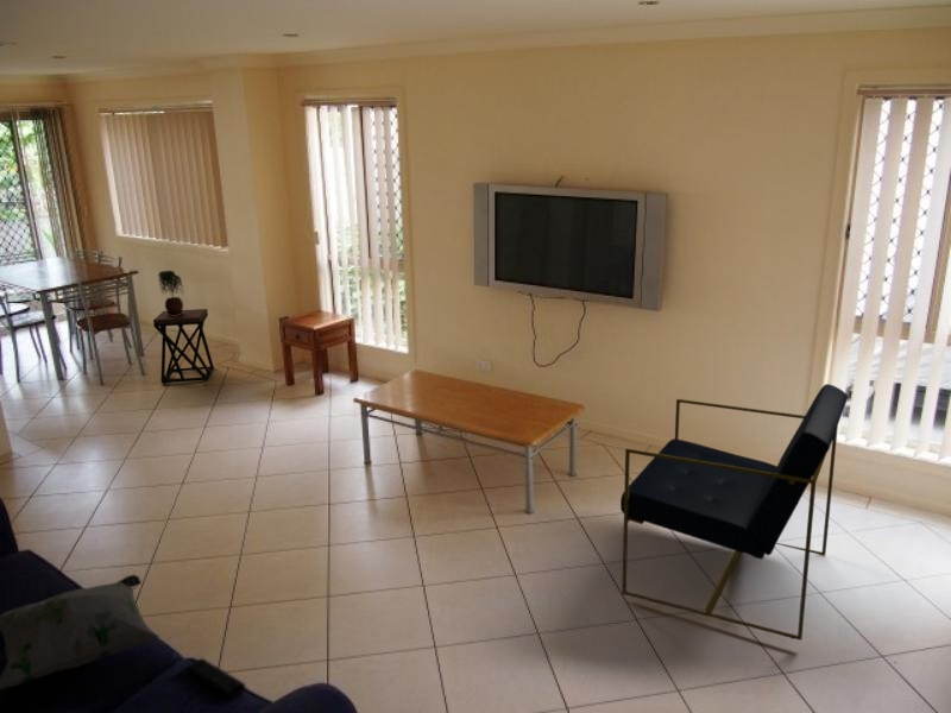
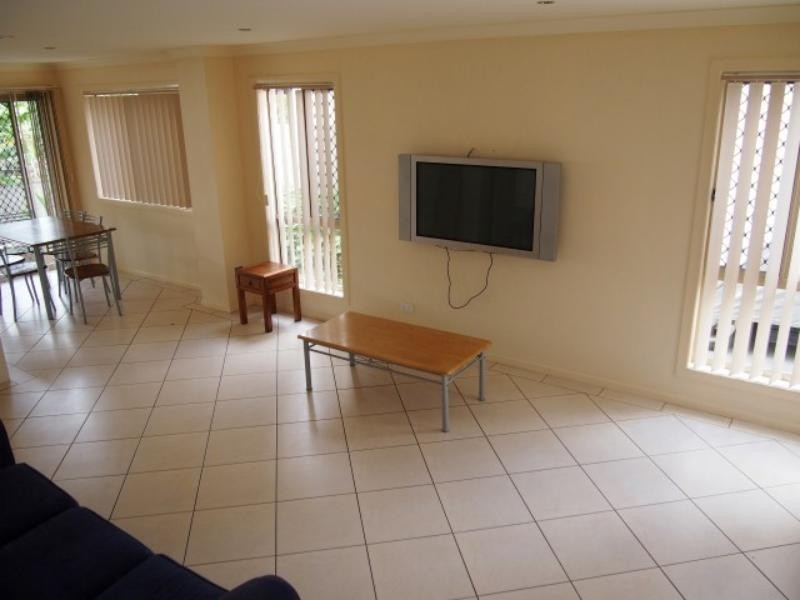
- remote control (215, 677)
- potted plant (171, 291)
- armchair (733, 487)
- decorative pillow (75, 625)
- stool (184, 346)
